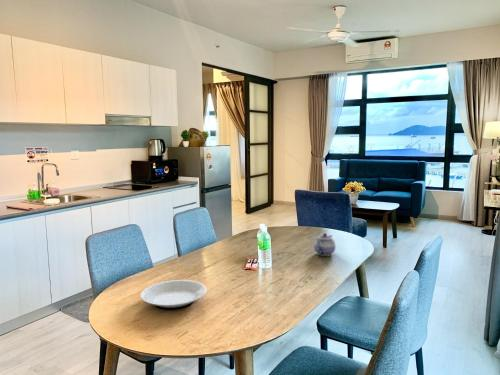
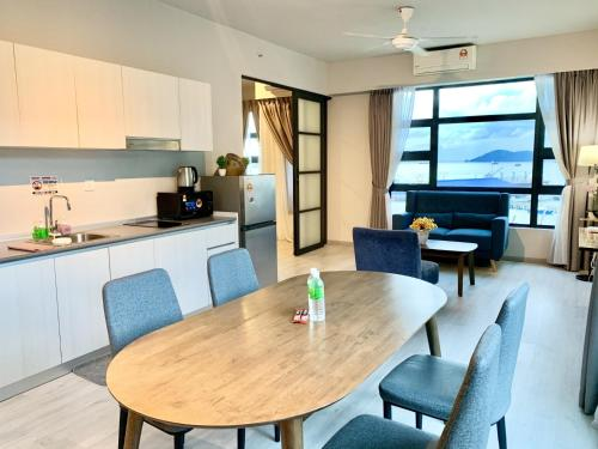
- plate (174, 296)
- teapot (324, 243)
